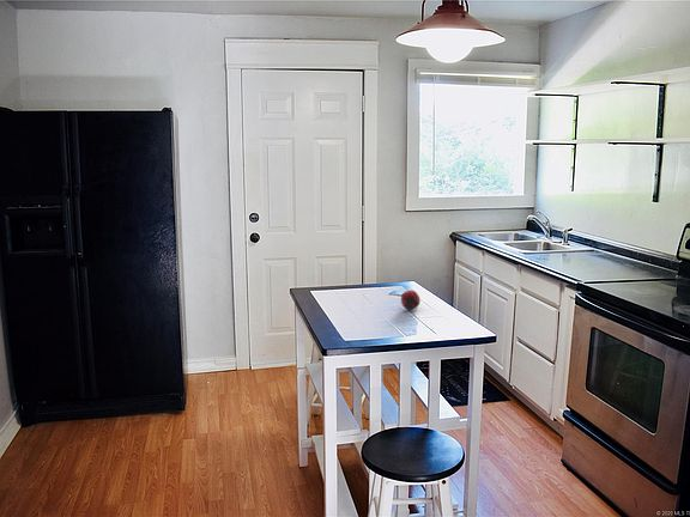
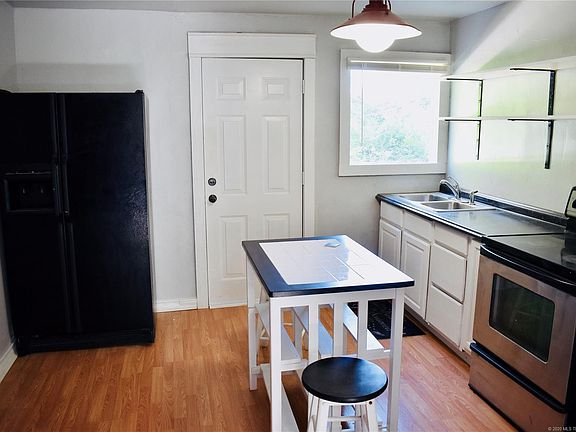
- fruit (410, 299)
